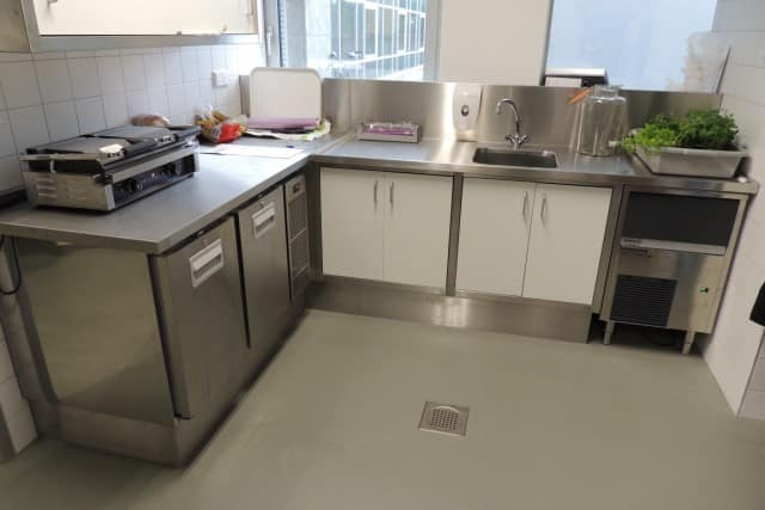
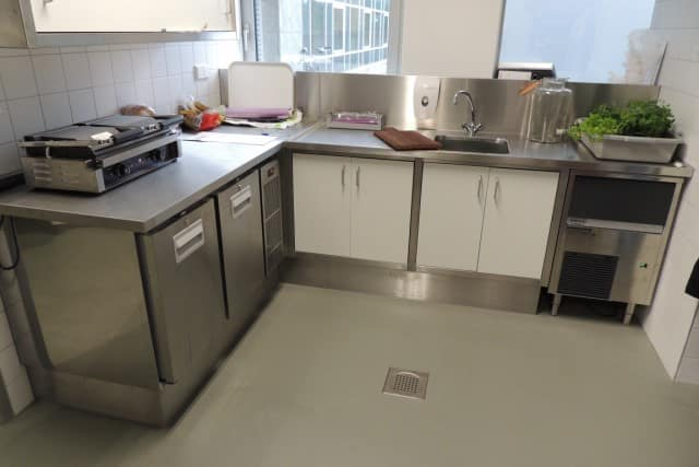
+ cutting board (404, 138)
